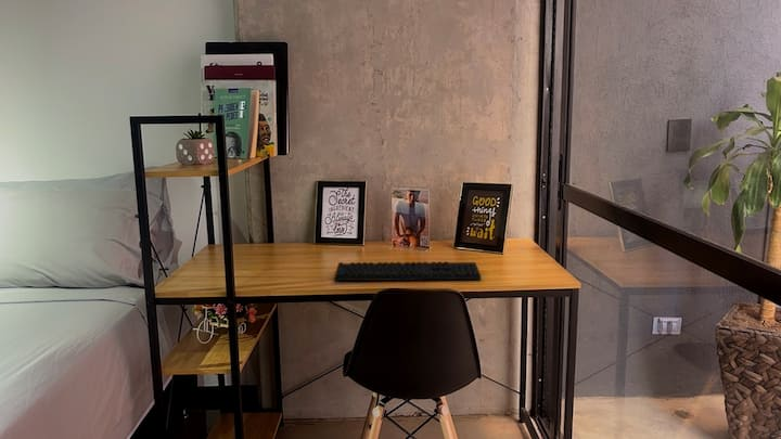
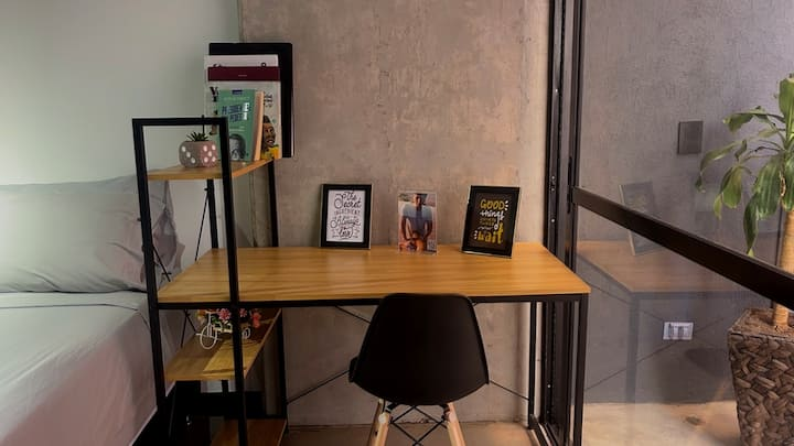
- keyboard (407, 270)
